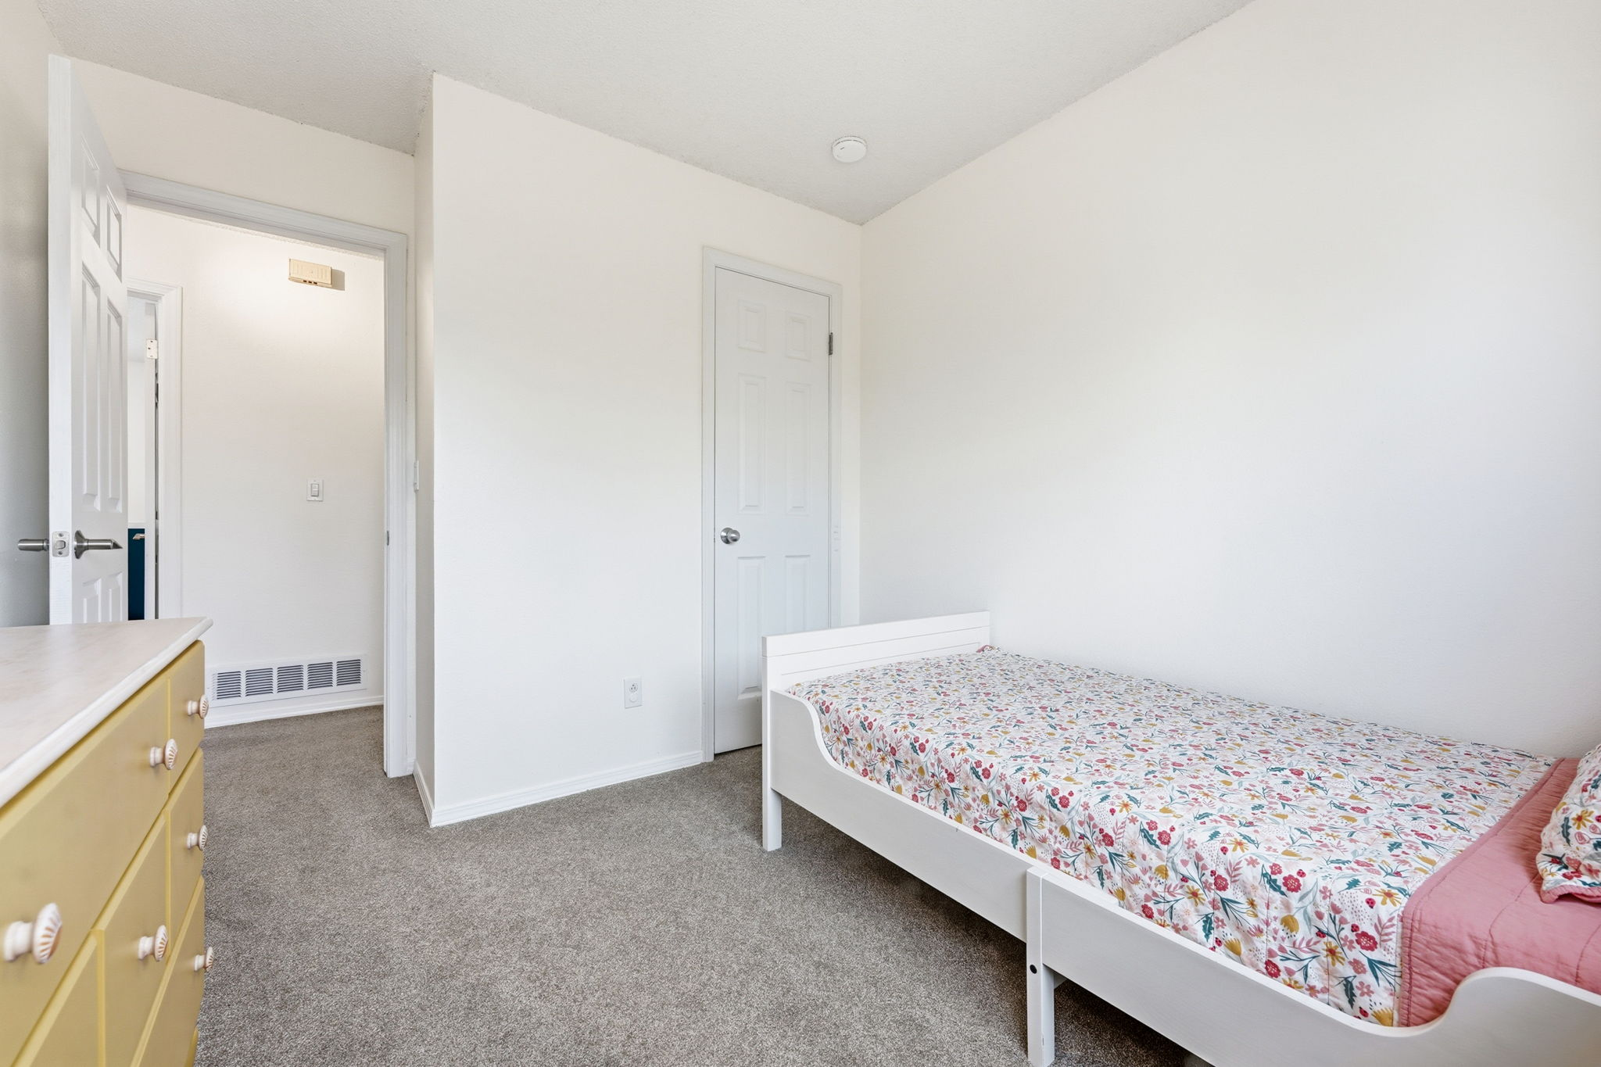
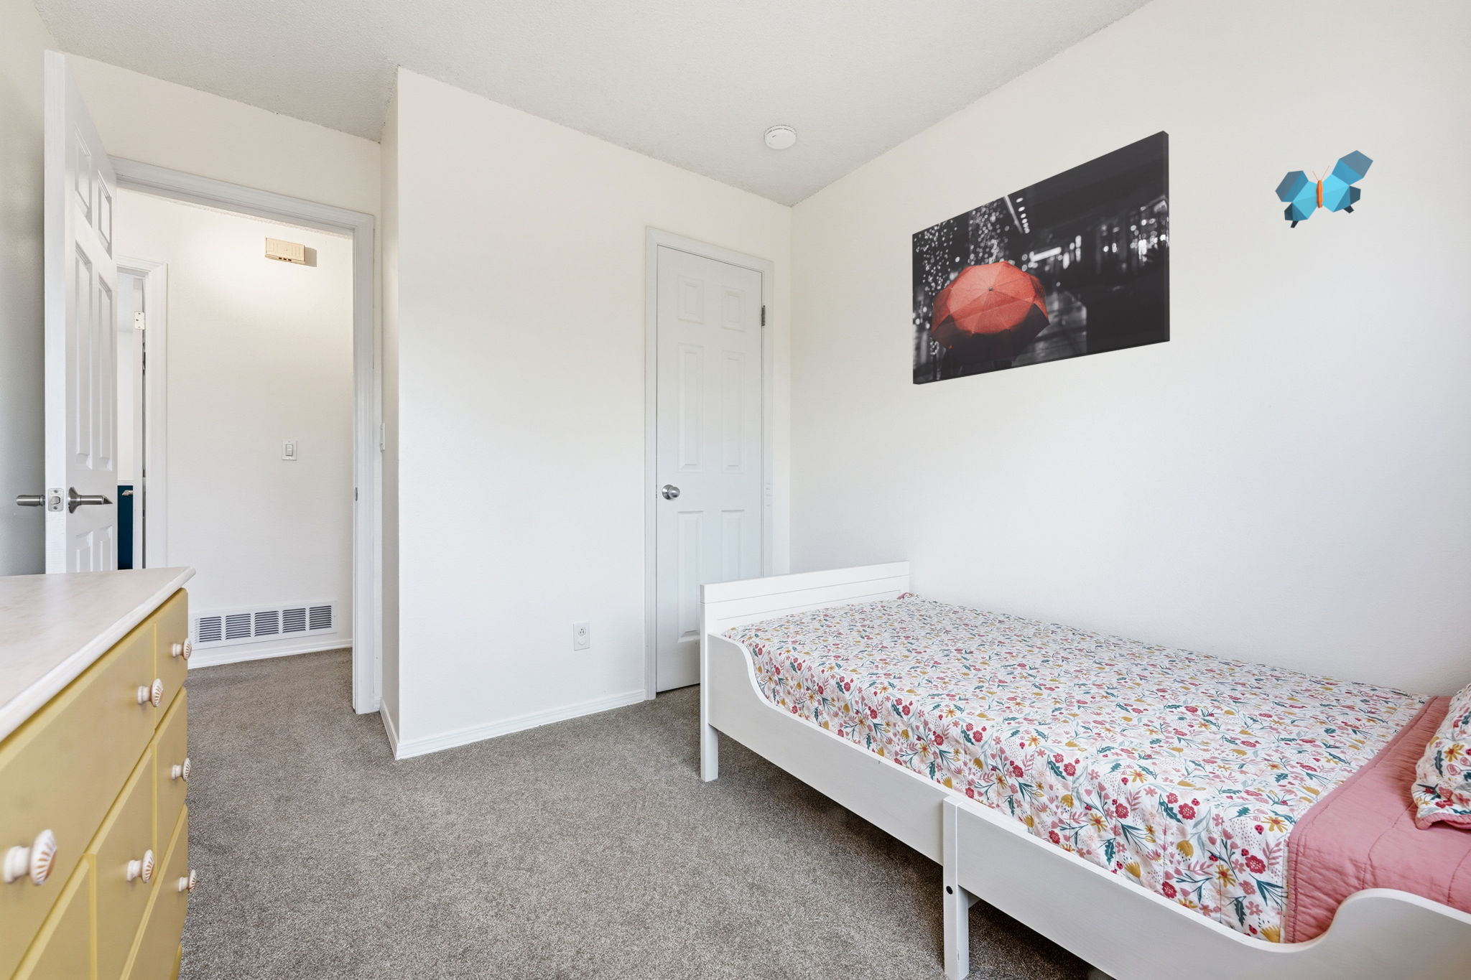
+ wall art (1020, 279)
+ decorative butterfly (1320, 190)
